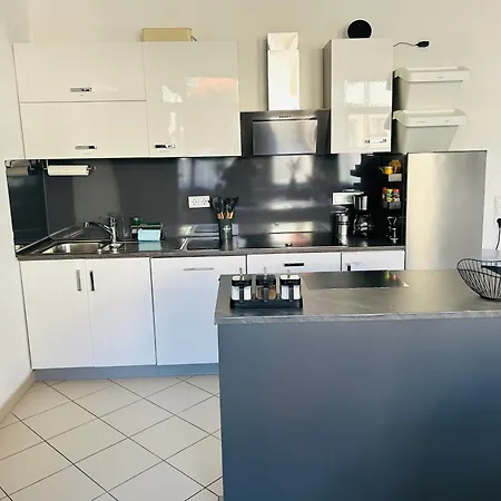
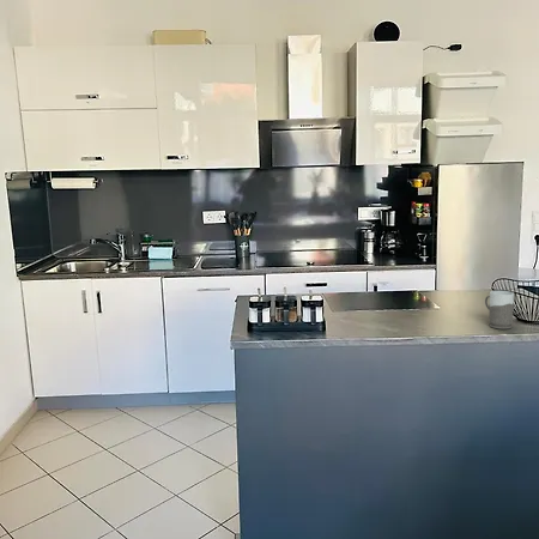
+ mug (497, 308)
